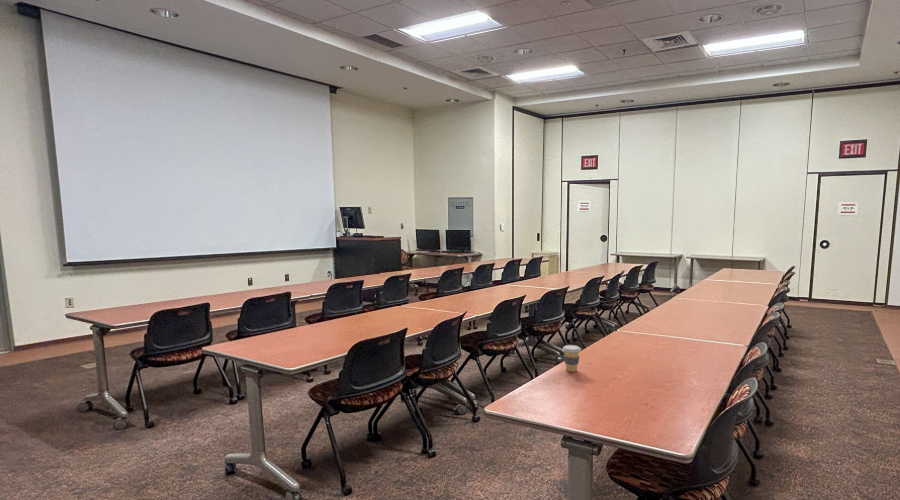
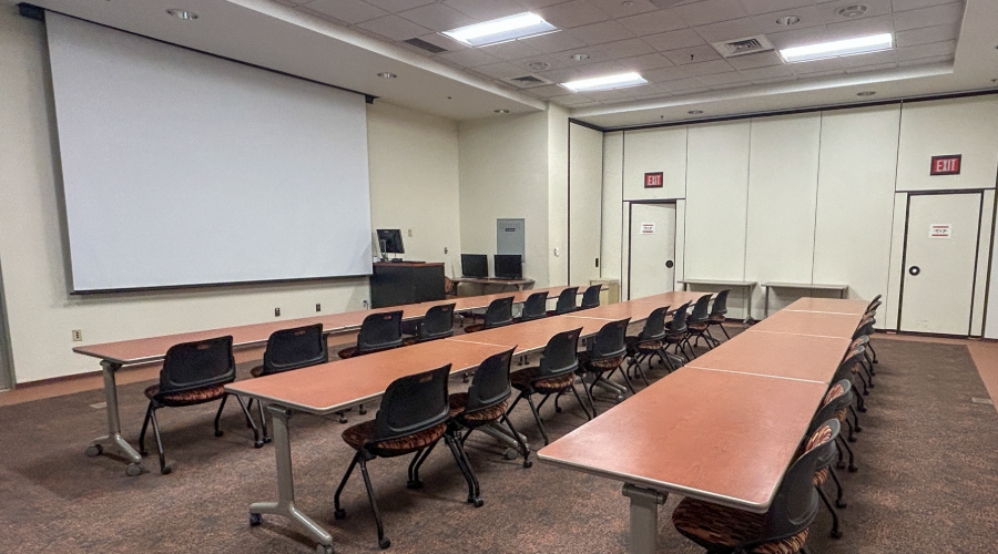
- coffee cup (571, 358)
